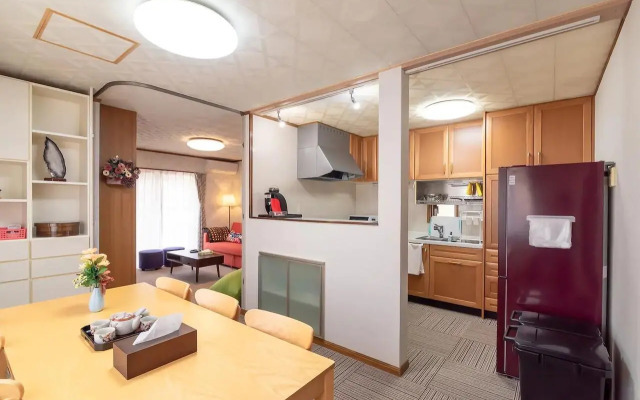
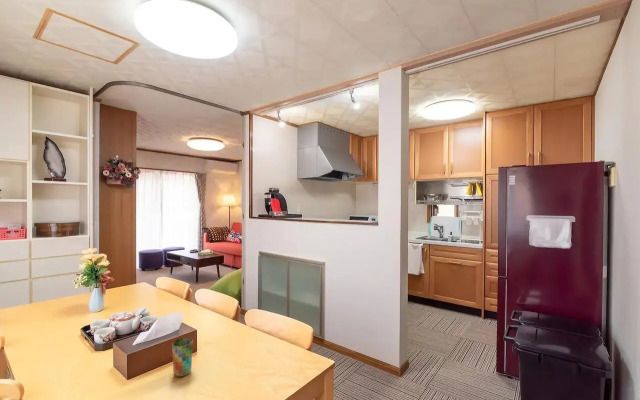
+ cup (182, 357)
